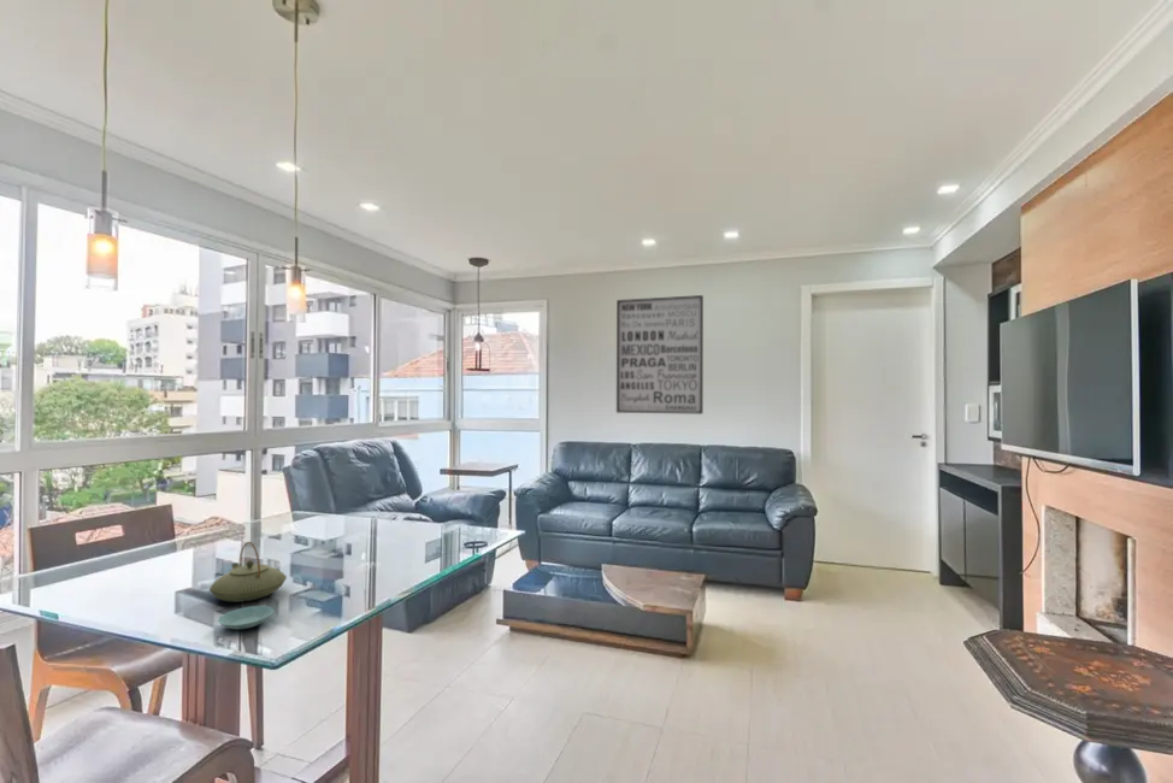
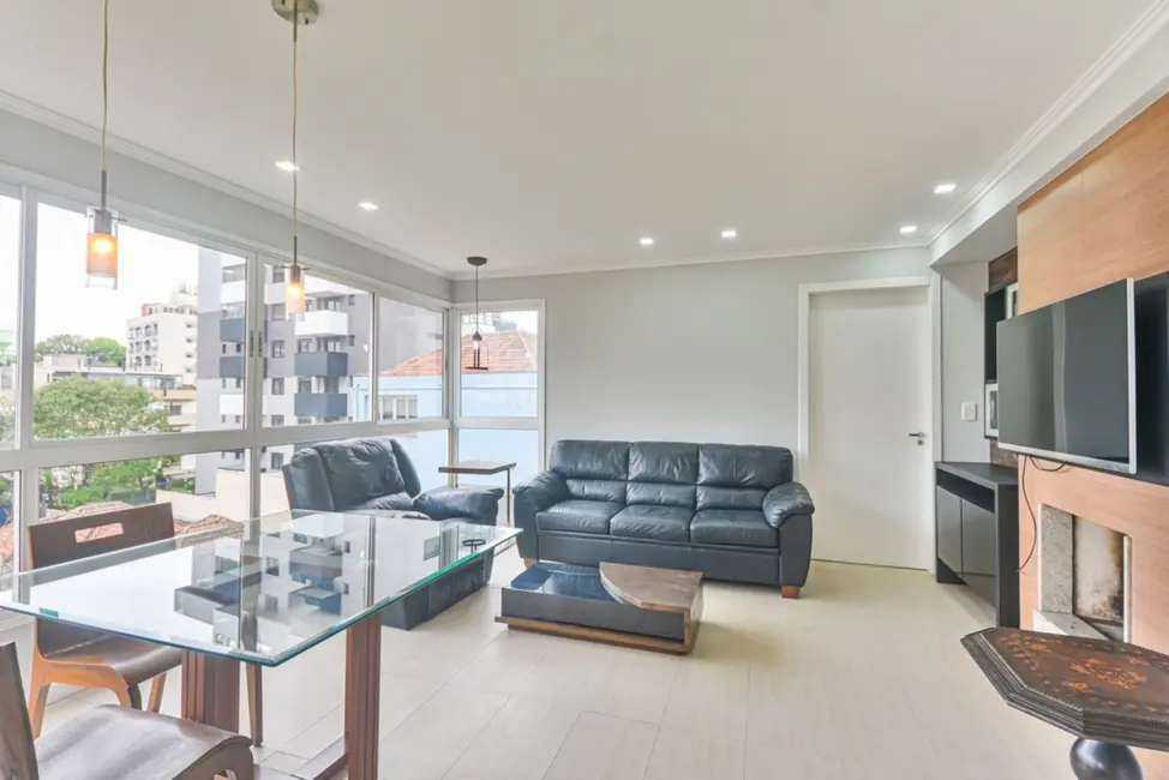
- wall art (659, 355)
- saucer (246, 619)
- teapot (247, 567)
